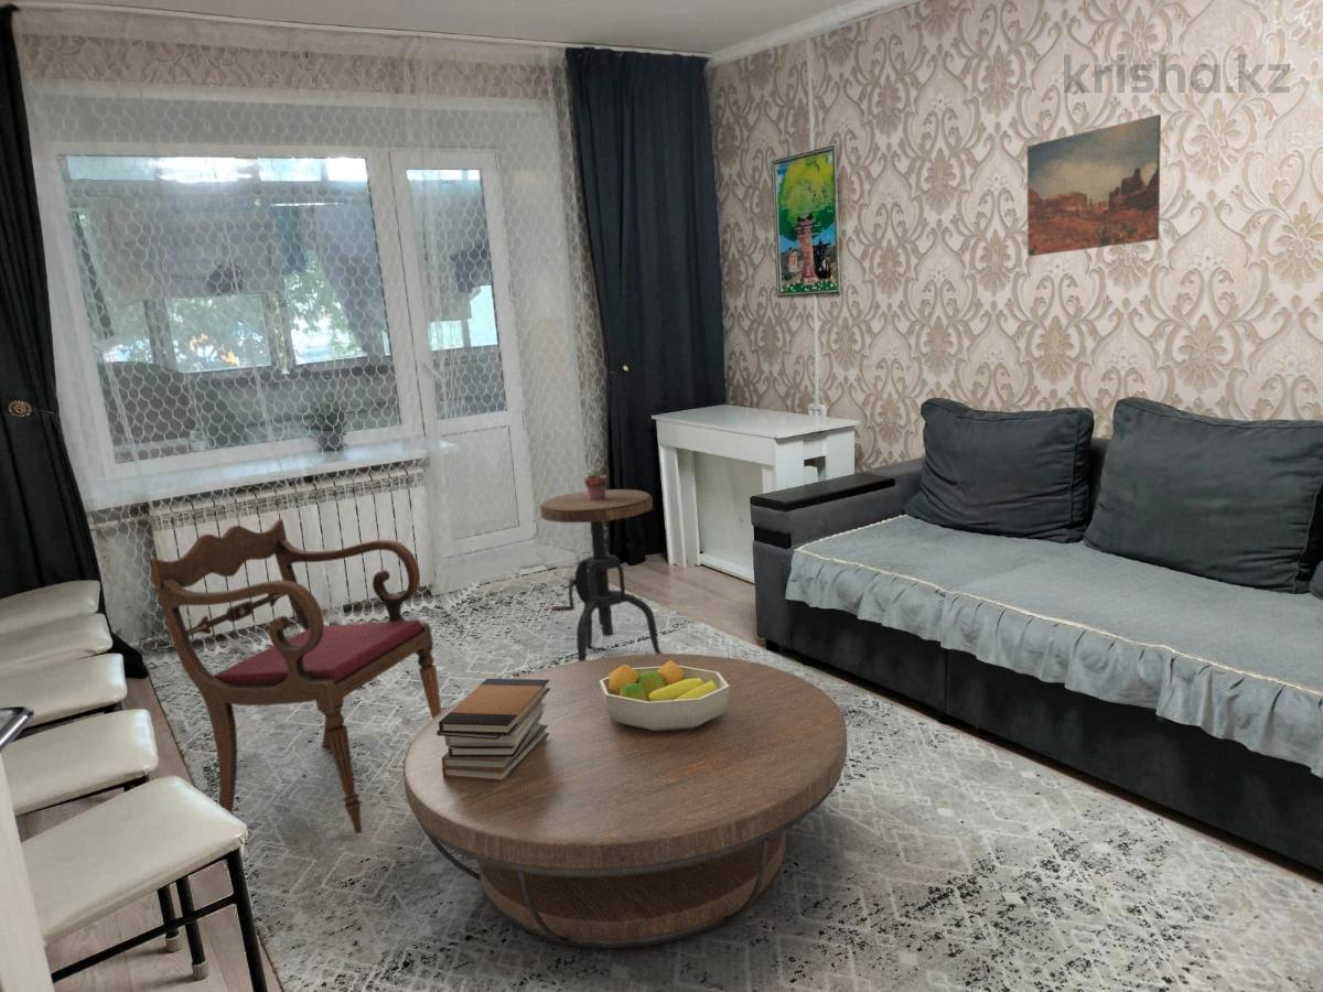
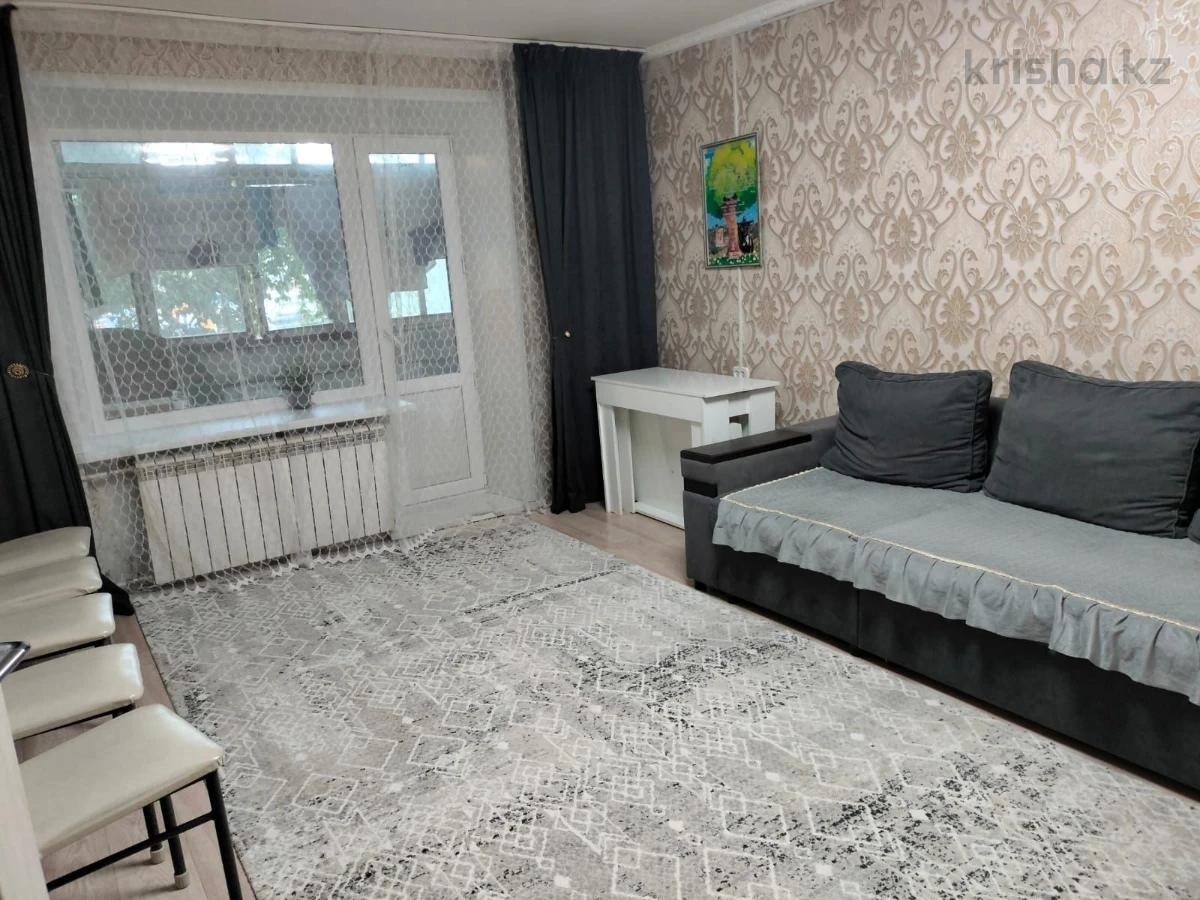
- fruit bowl (663, 691)
- wall art (1089, 190)
- book stack (497, 725)
- armchair (311, 659)
- potted succulent (595, 483)
- coffee table (631, 790)
- side table (604, 581)
